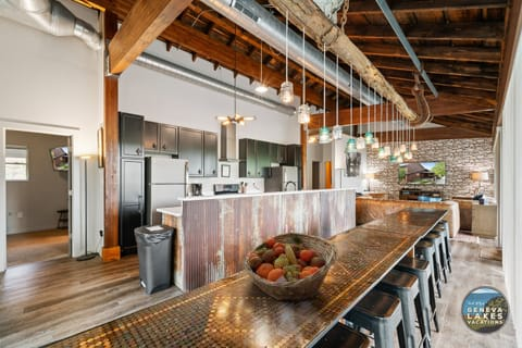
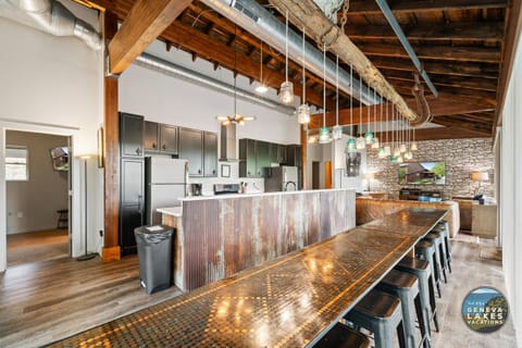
- fruit basket (288, 262)
